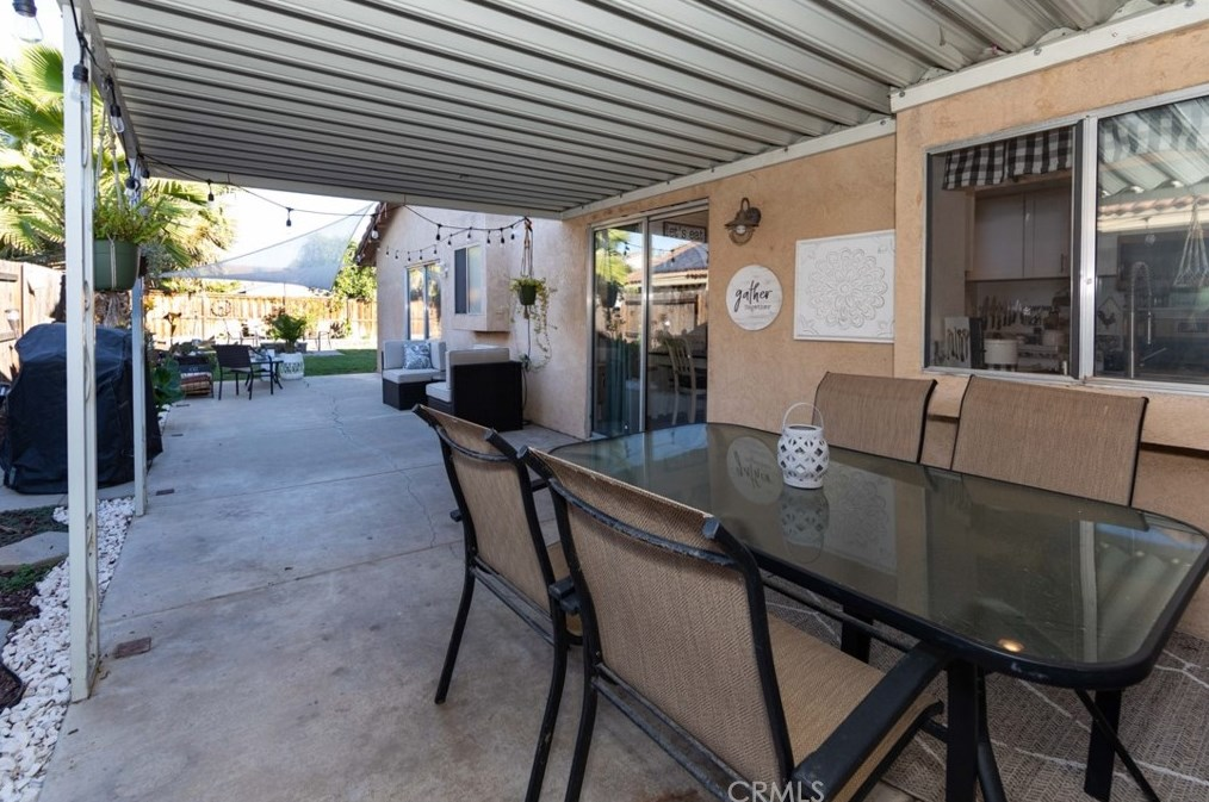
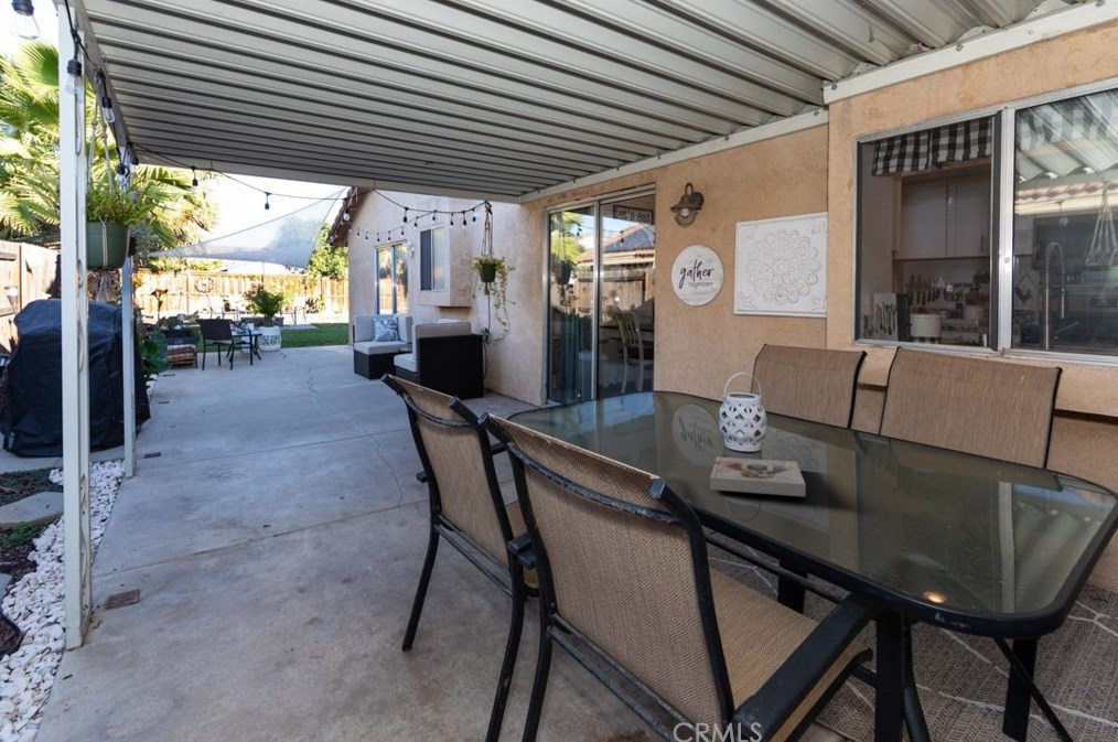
+ book (755, 474)
